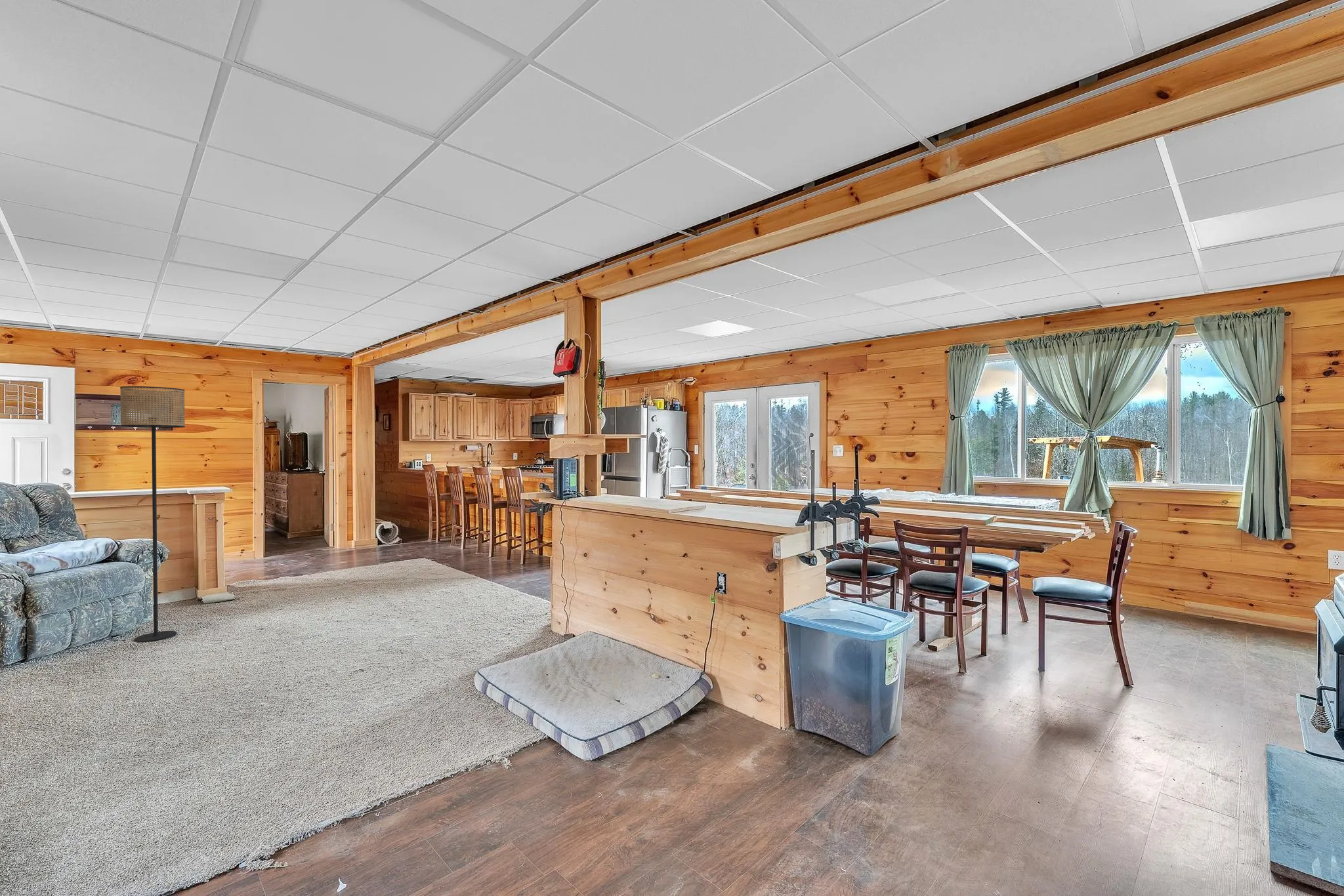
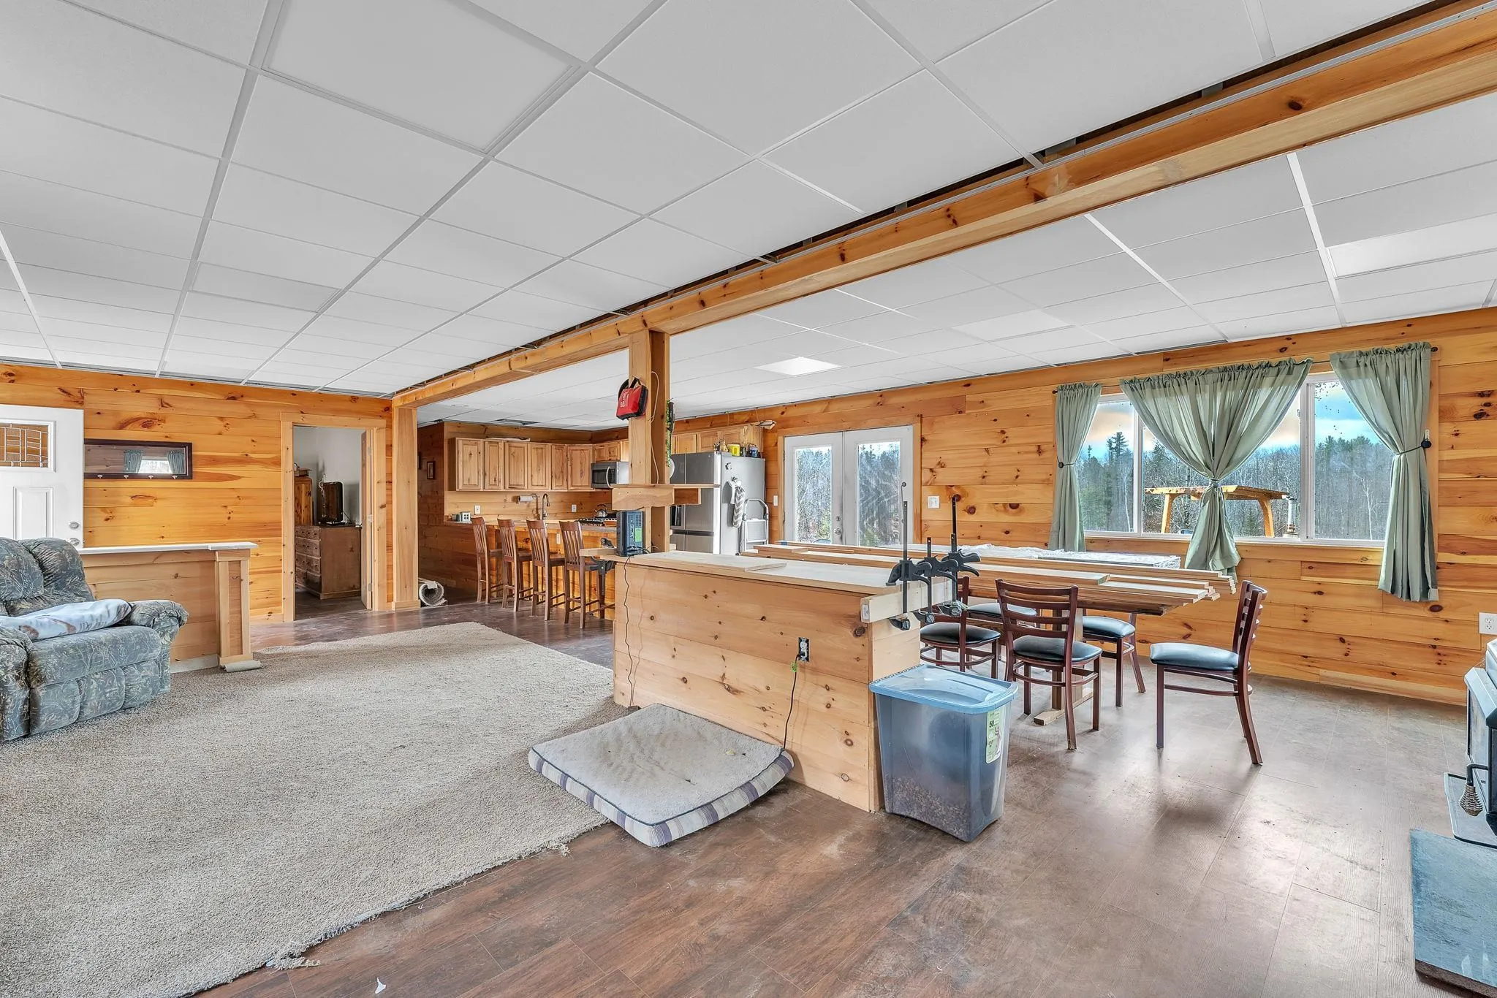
- floor lamp (154, 512)
